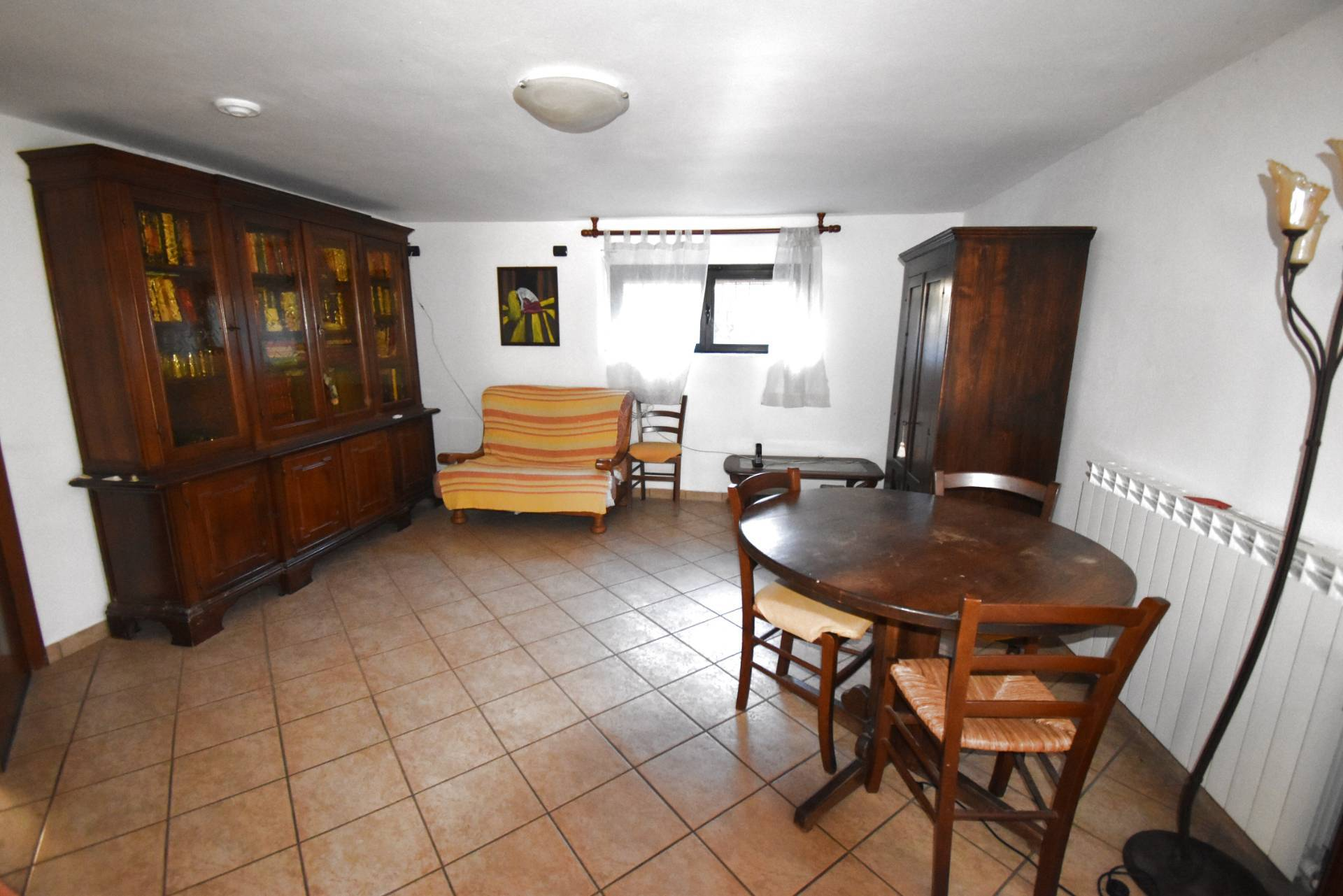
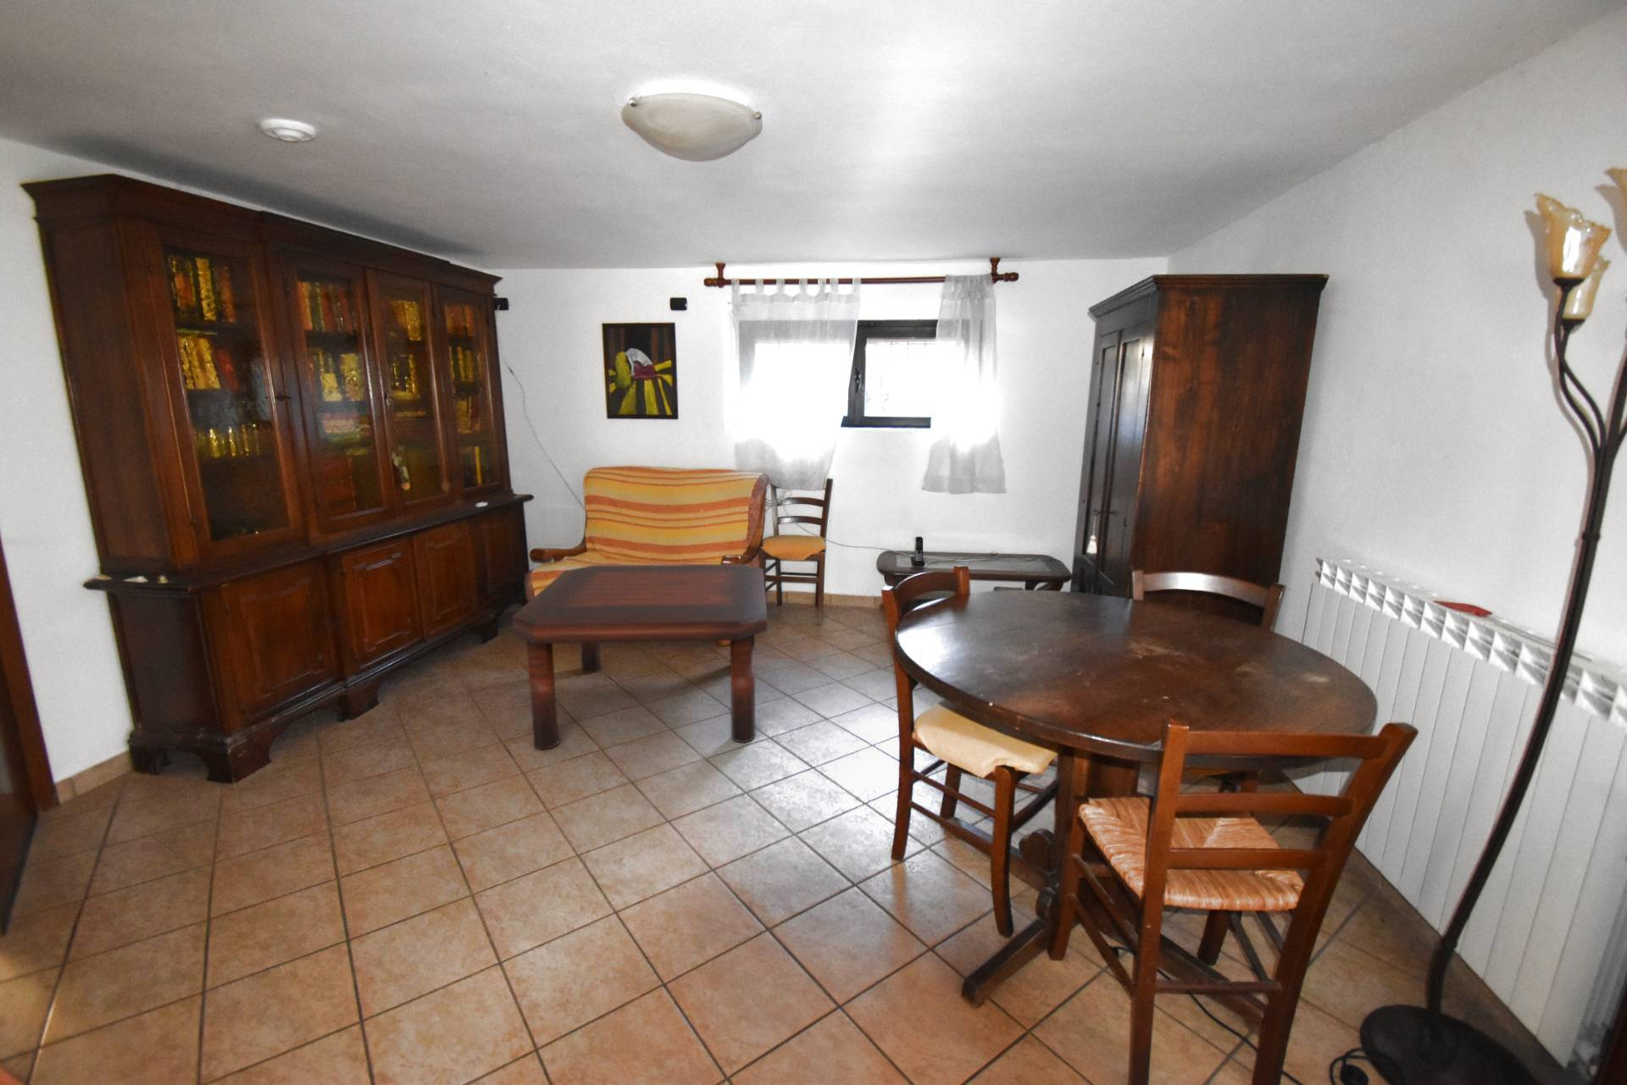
+ coffee table (657, 641)
